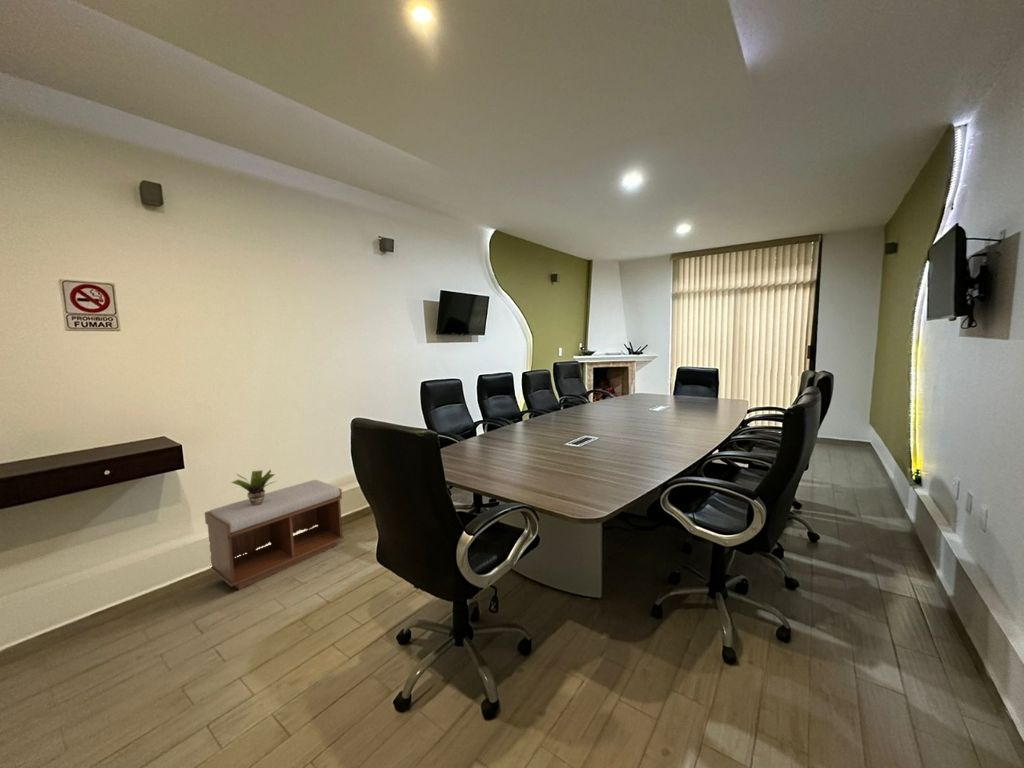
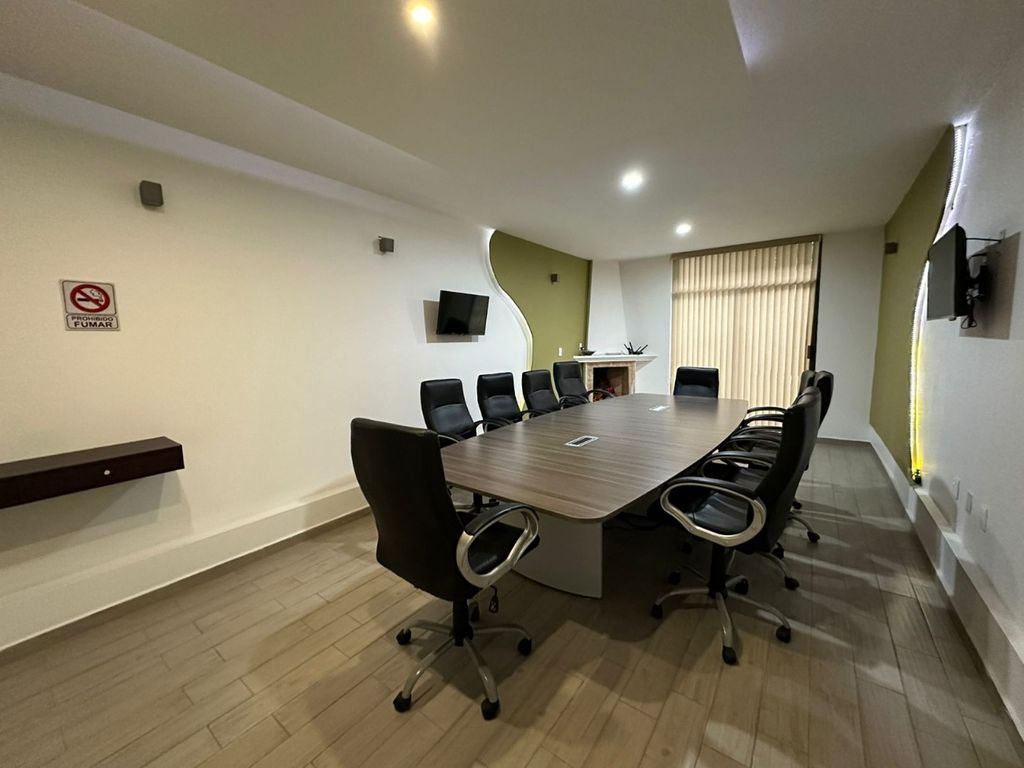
- potted plant (256, 487)
- bench (280, 528)
